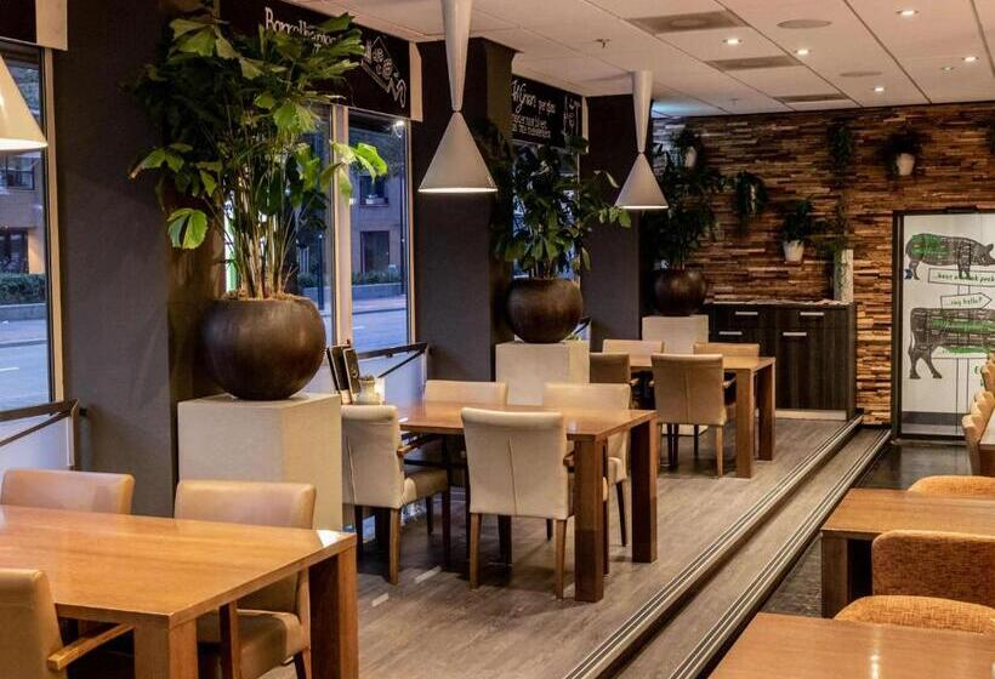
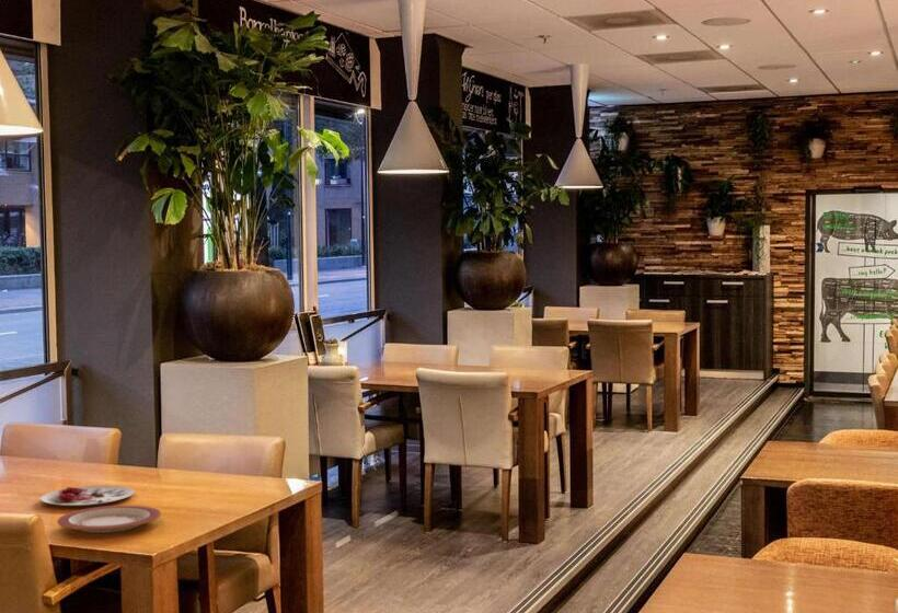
+ plate (88, 494)
+ plate (110, 520)
